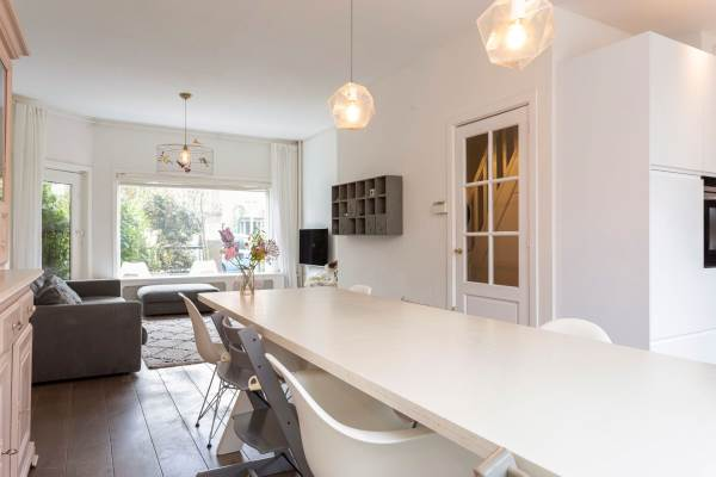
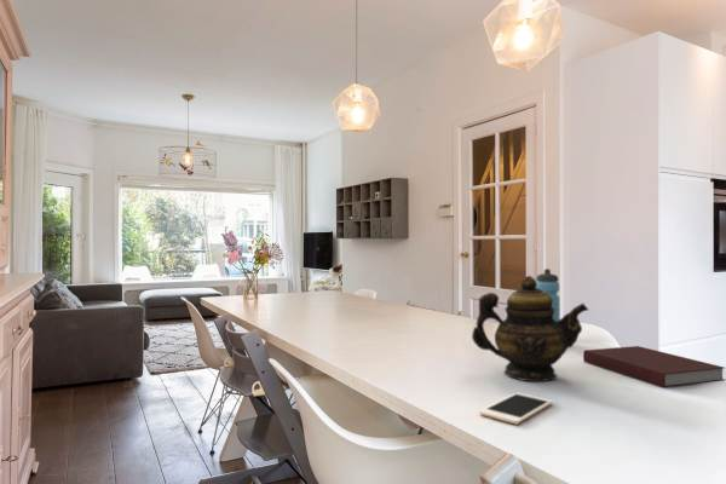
+ notebook (649, 364)
+ water bottle (552, 306)
+ cell phone (517, 407)
+ teapot (528, 324)
